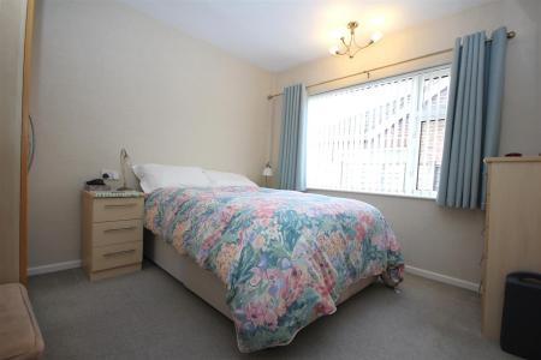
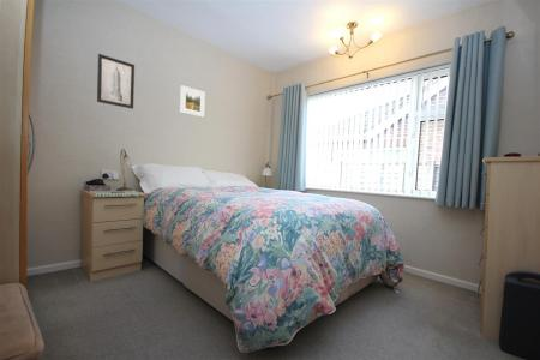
+ wall art (116, 82)
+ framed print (192, 101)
